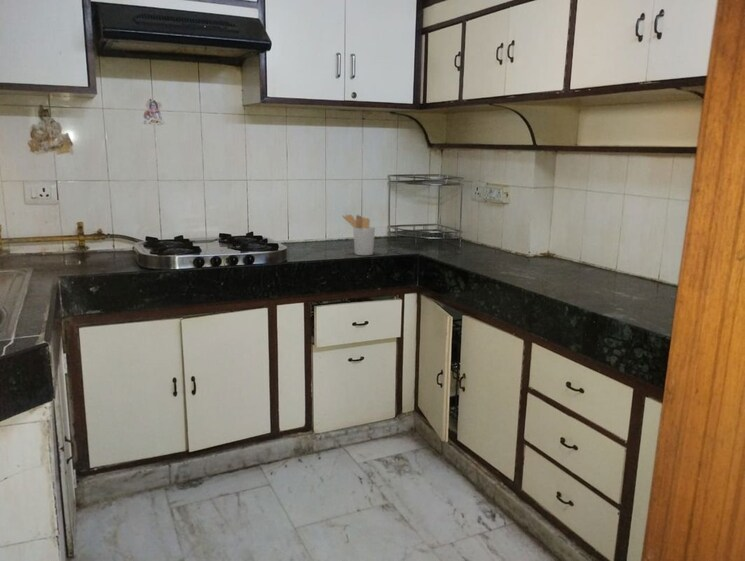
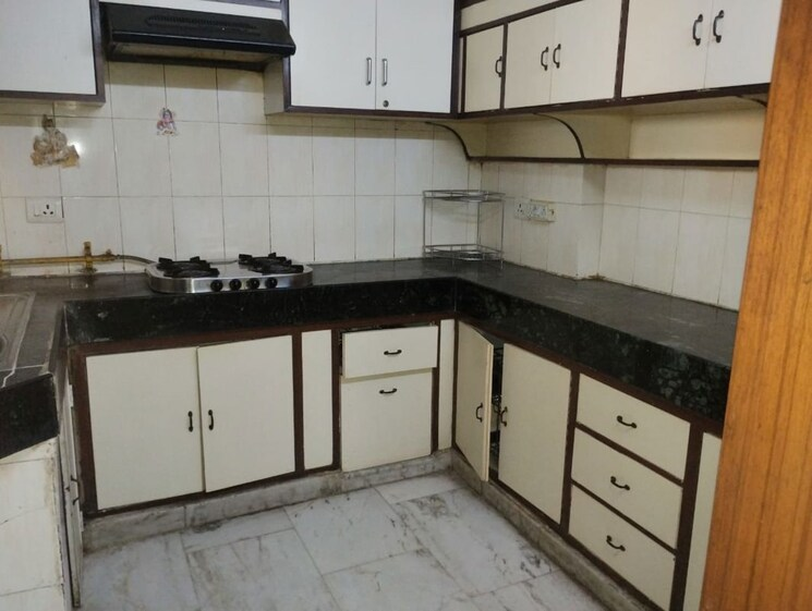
- utensil holder (358, 233)
